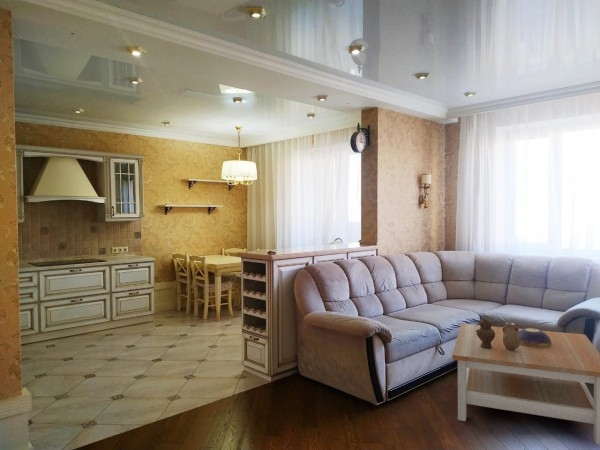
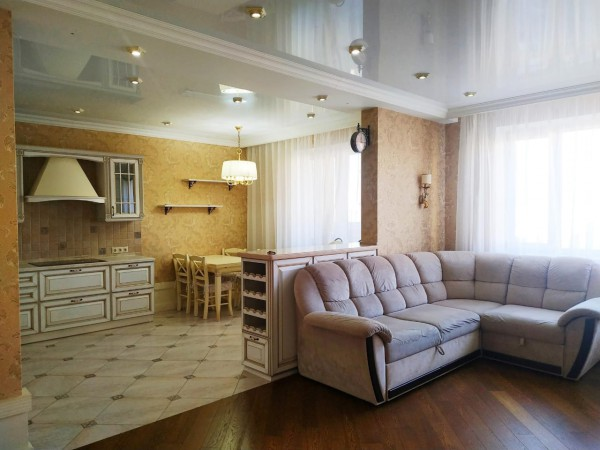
- coffee table (523, 375)
- vase (494, 334)
- decorative bowl (532, 335)
